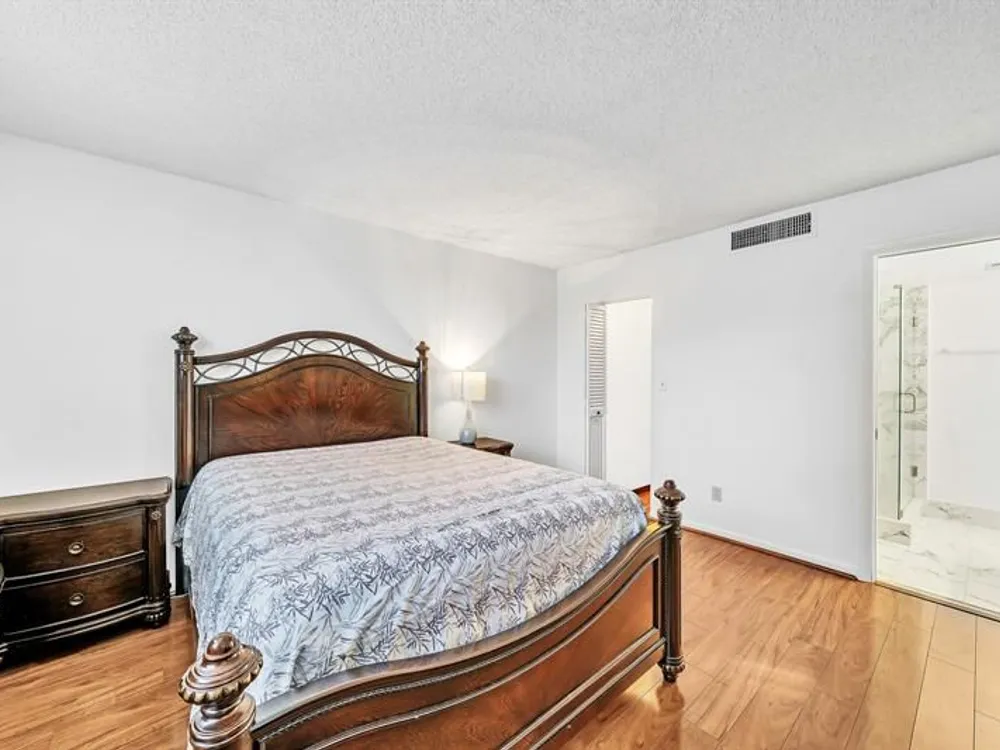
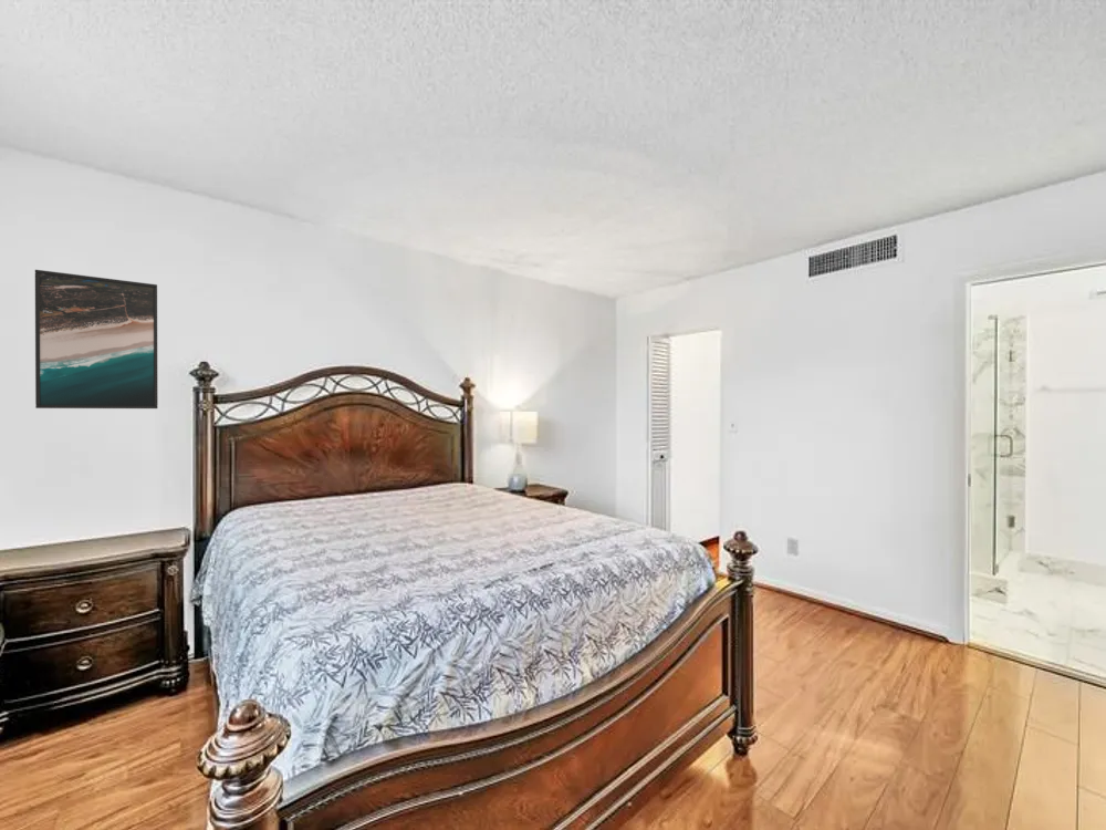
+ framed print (100, 343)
